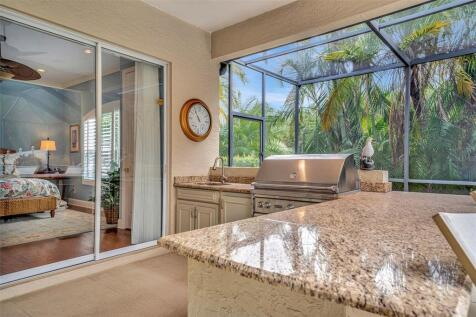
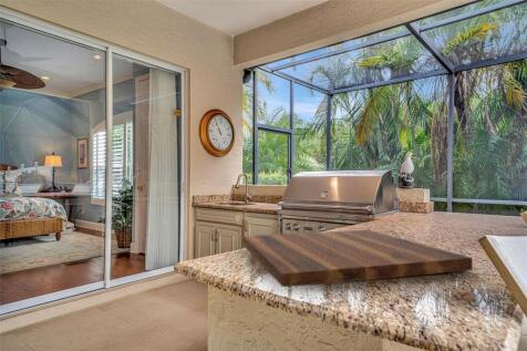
+ cutting board (338, 250)
